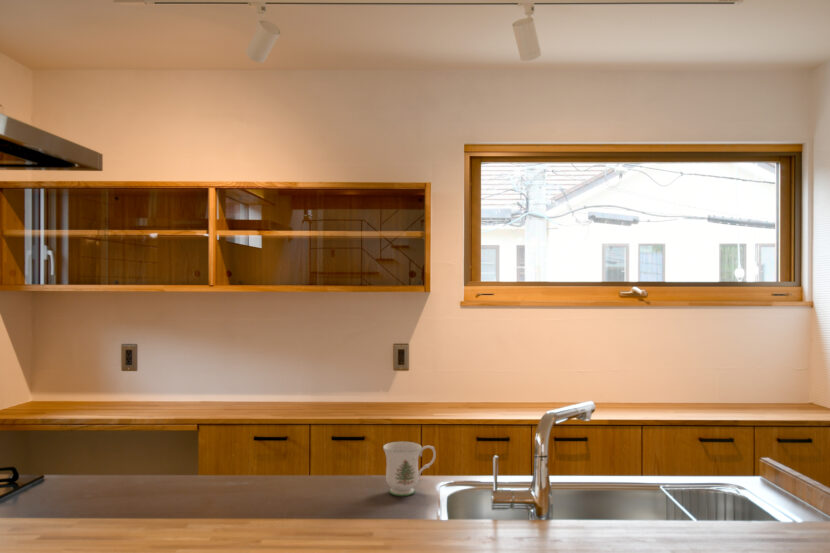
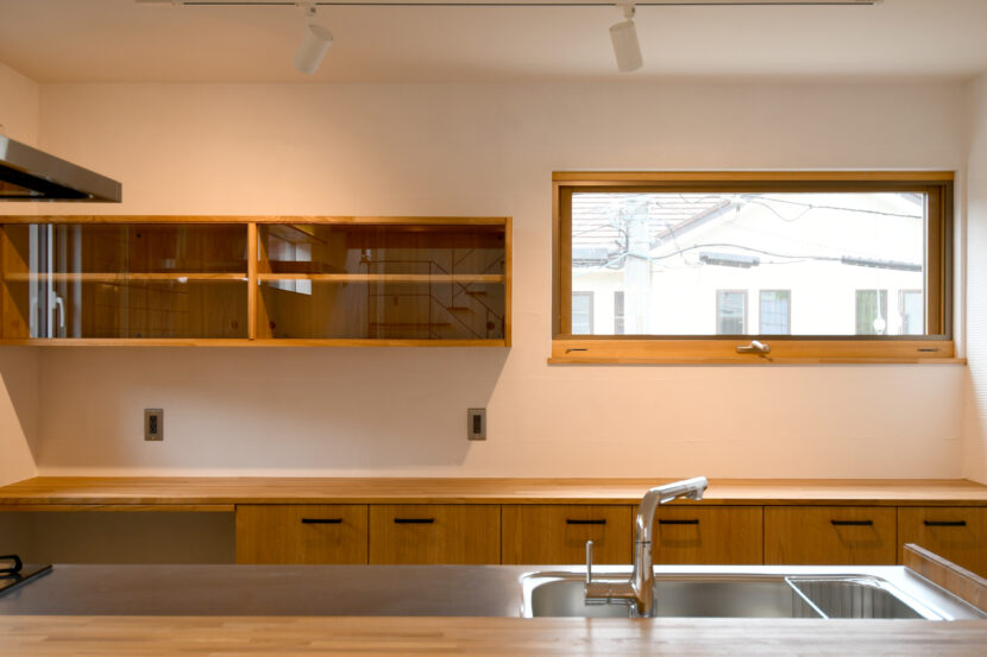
- mug (409, 468)
